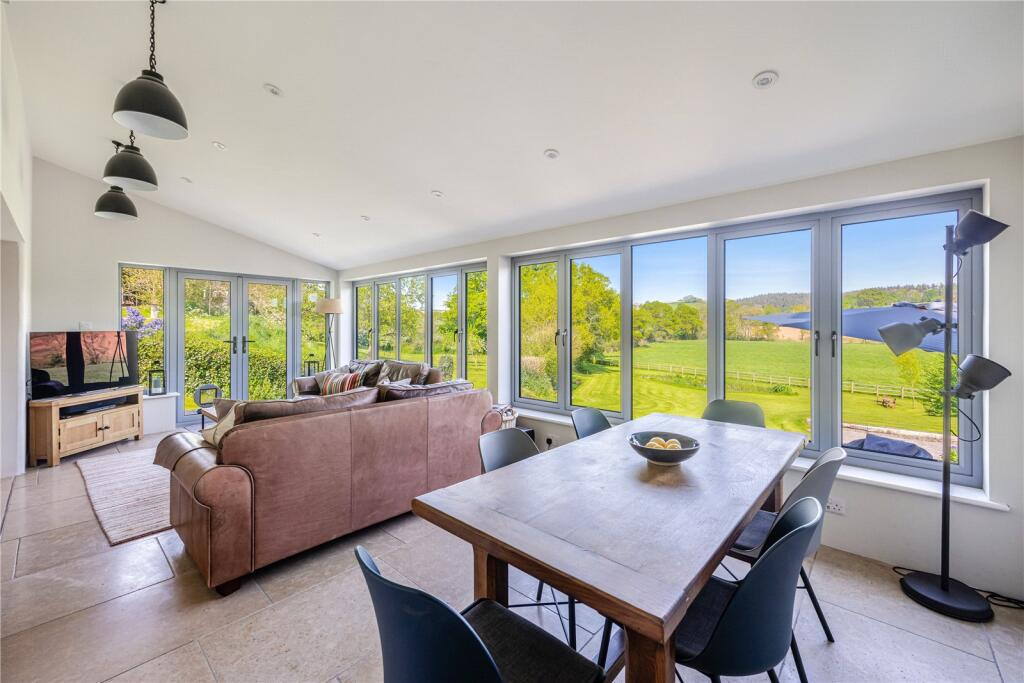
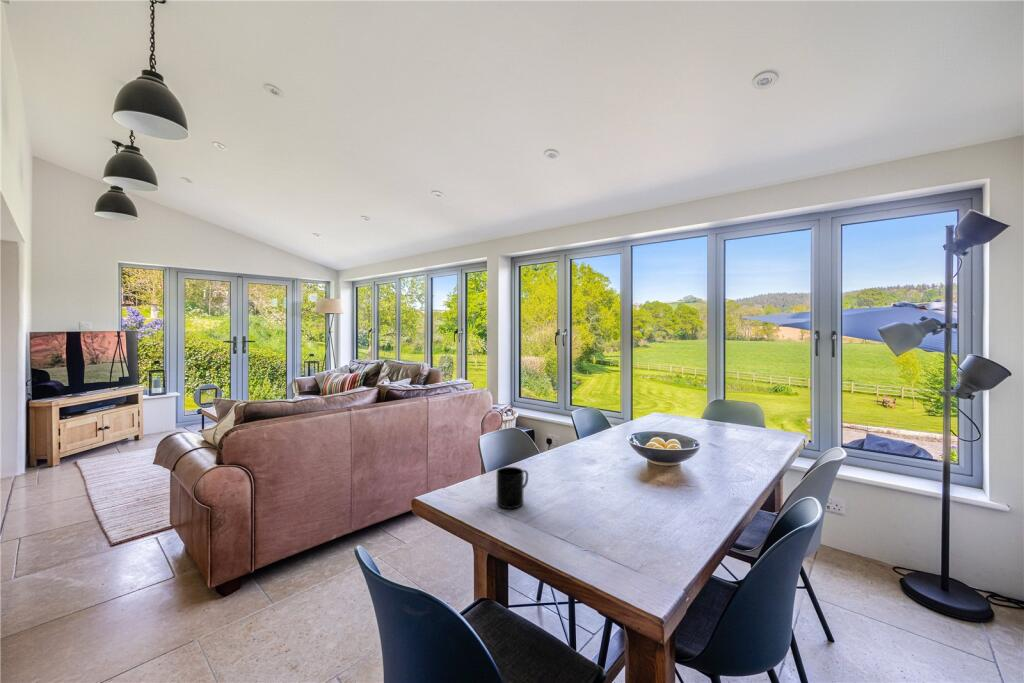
+ mug (513, 486)
